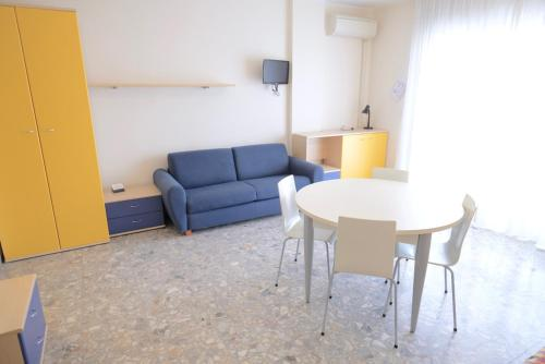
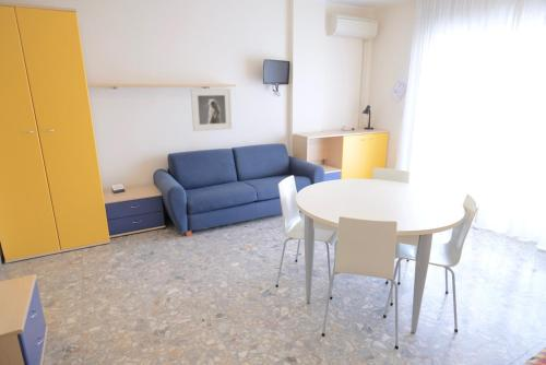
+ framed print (212, 109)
